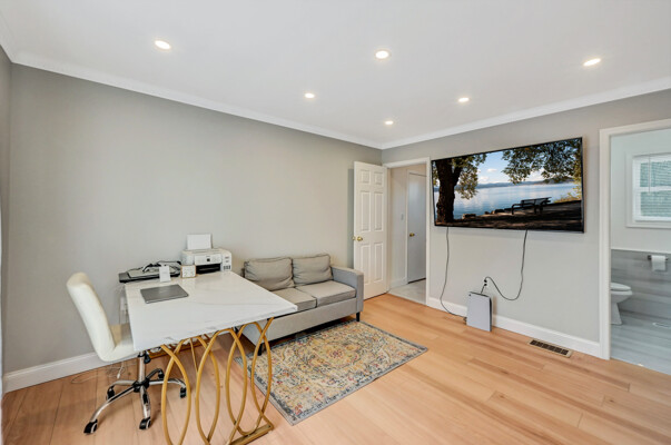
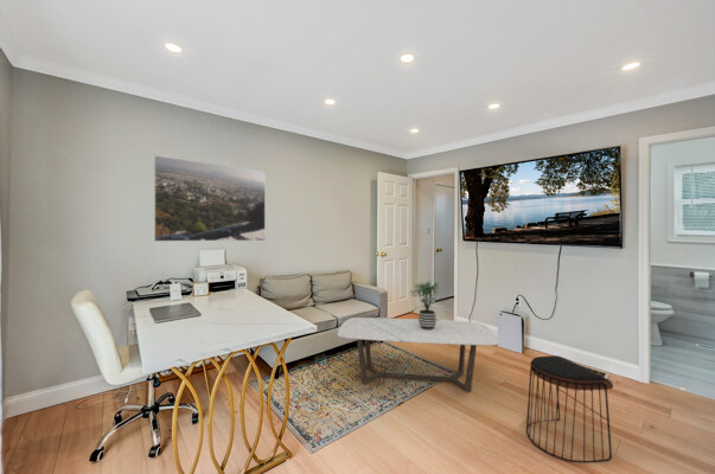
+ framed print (215, 203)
+ potted plant (426, 303)
+ coffee table (414, 341)
+ stool (558, 404)
